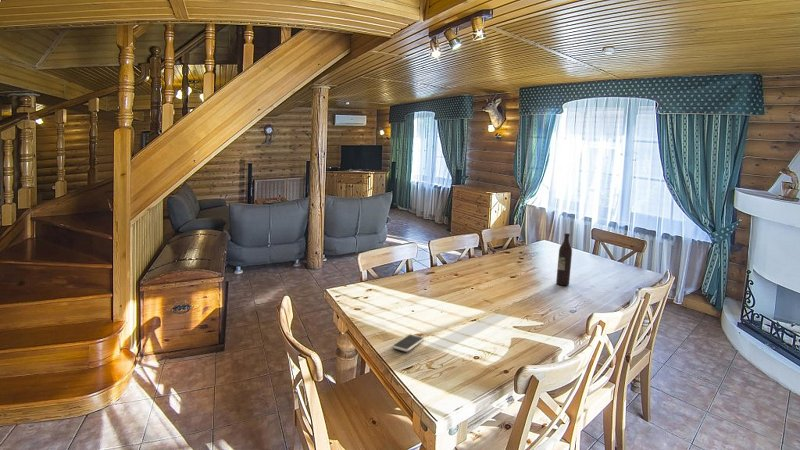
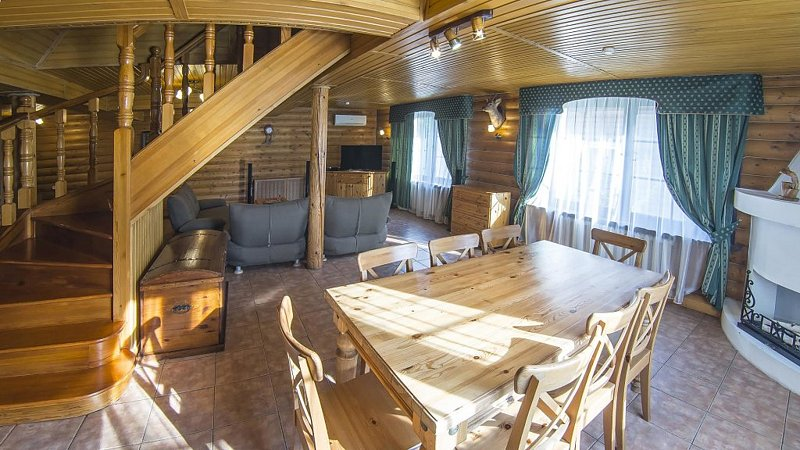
- wine bottle (564, 258)
- smartphone (408, 342)
